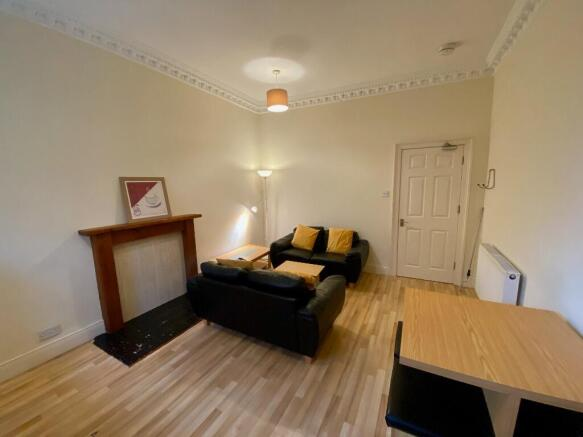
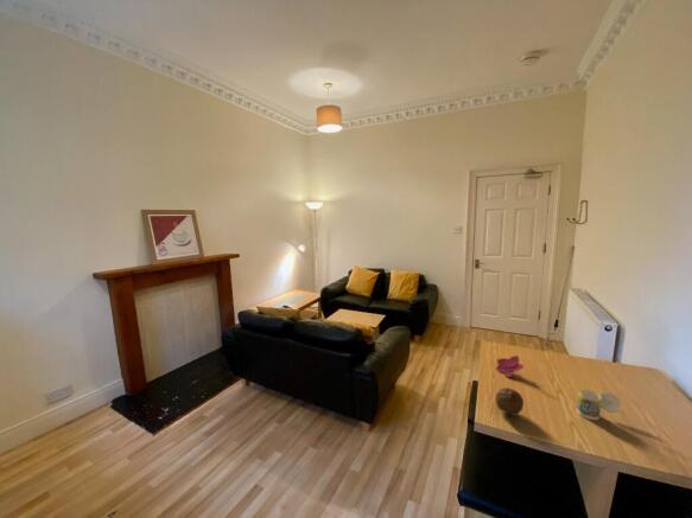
+ cup (598, 404)
+ fruit (509, 399)
+ flower (508, 364)
